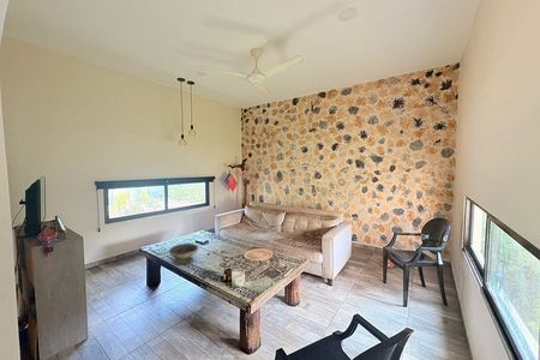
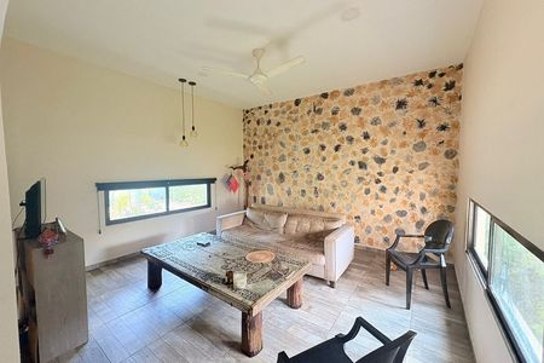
- decorative bowl (184, 254)
